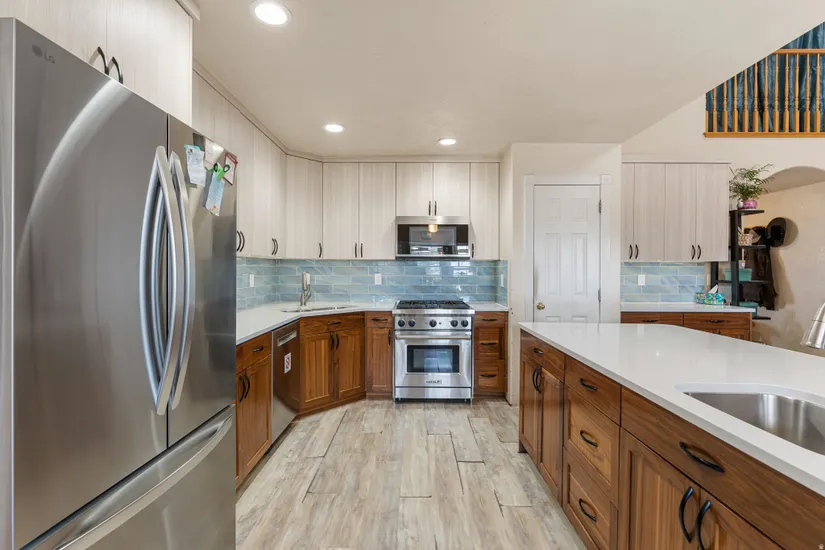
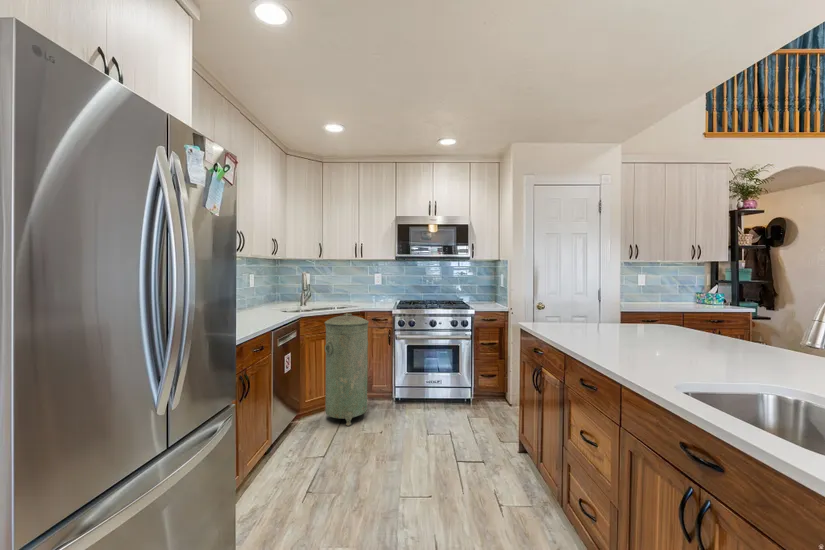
+ trash can (347, 364)
